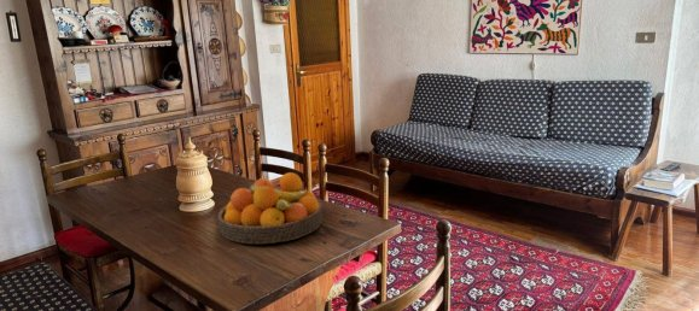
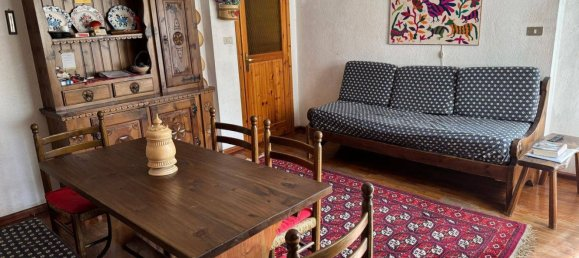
- fruit bowl (269, 201)
